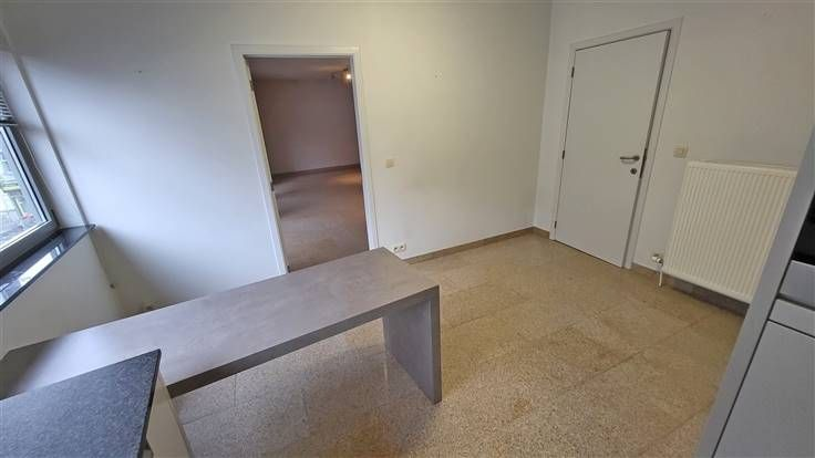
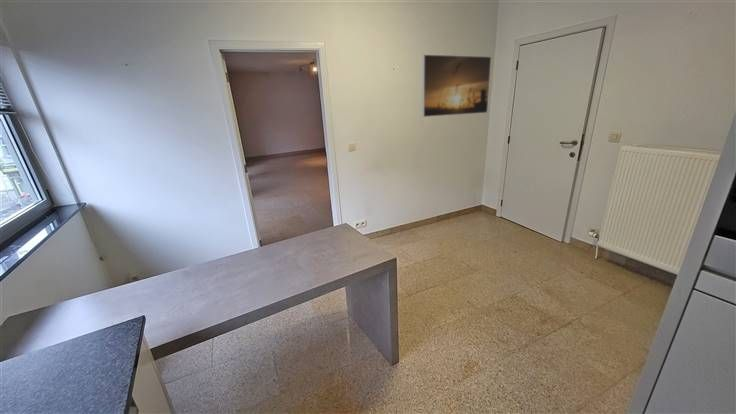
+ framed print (457, 86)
